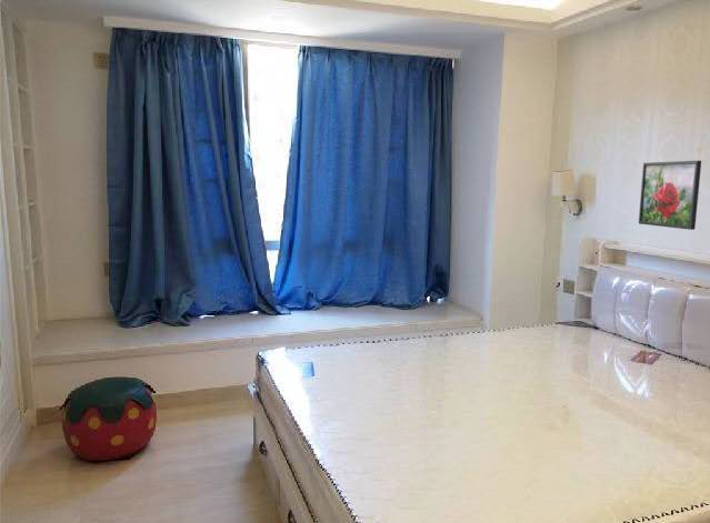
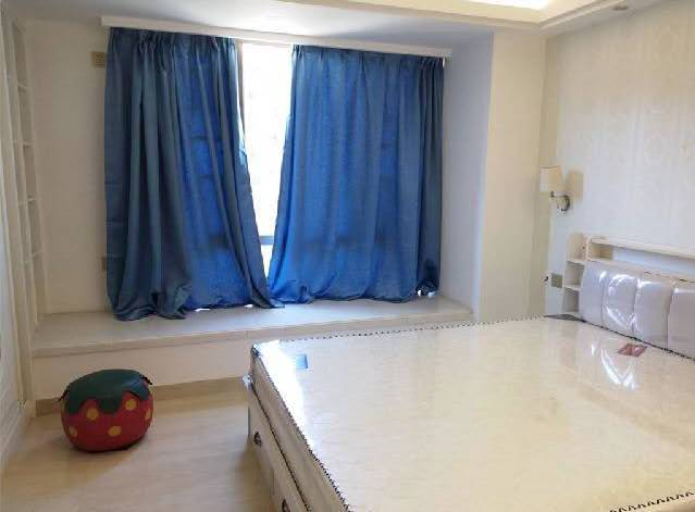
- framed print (667, 194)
